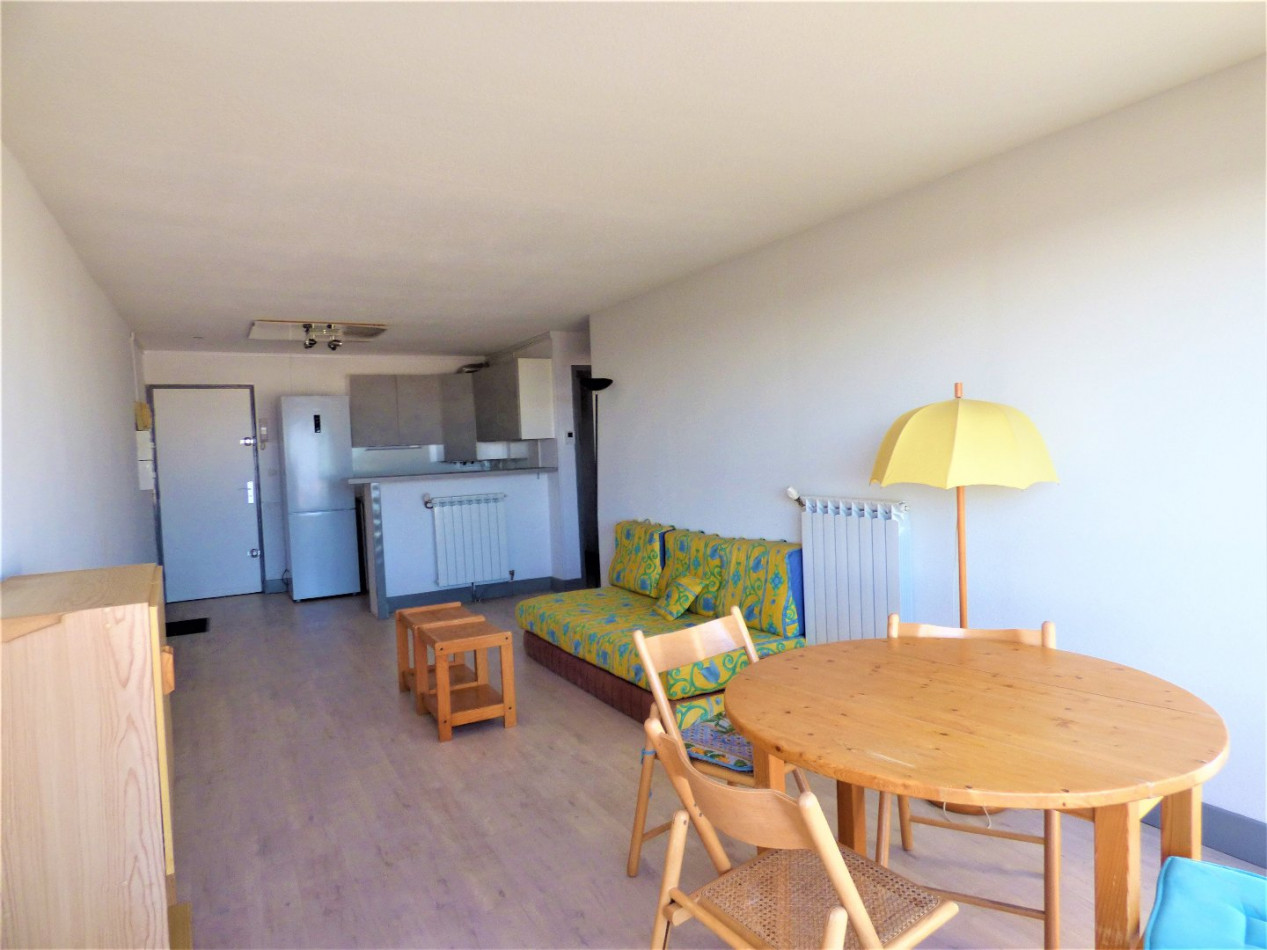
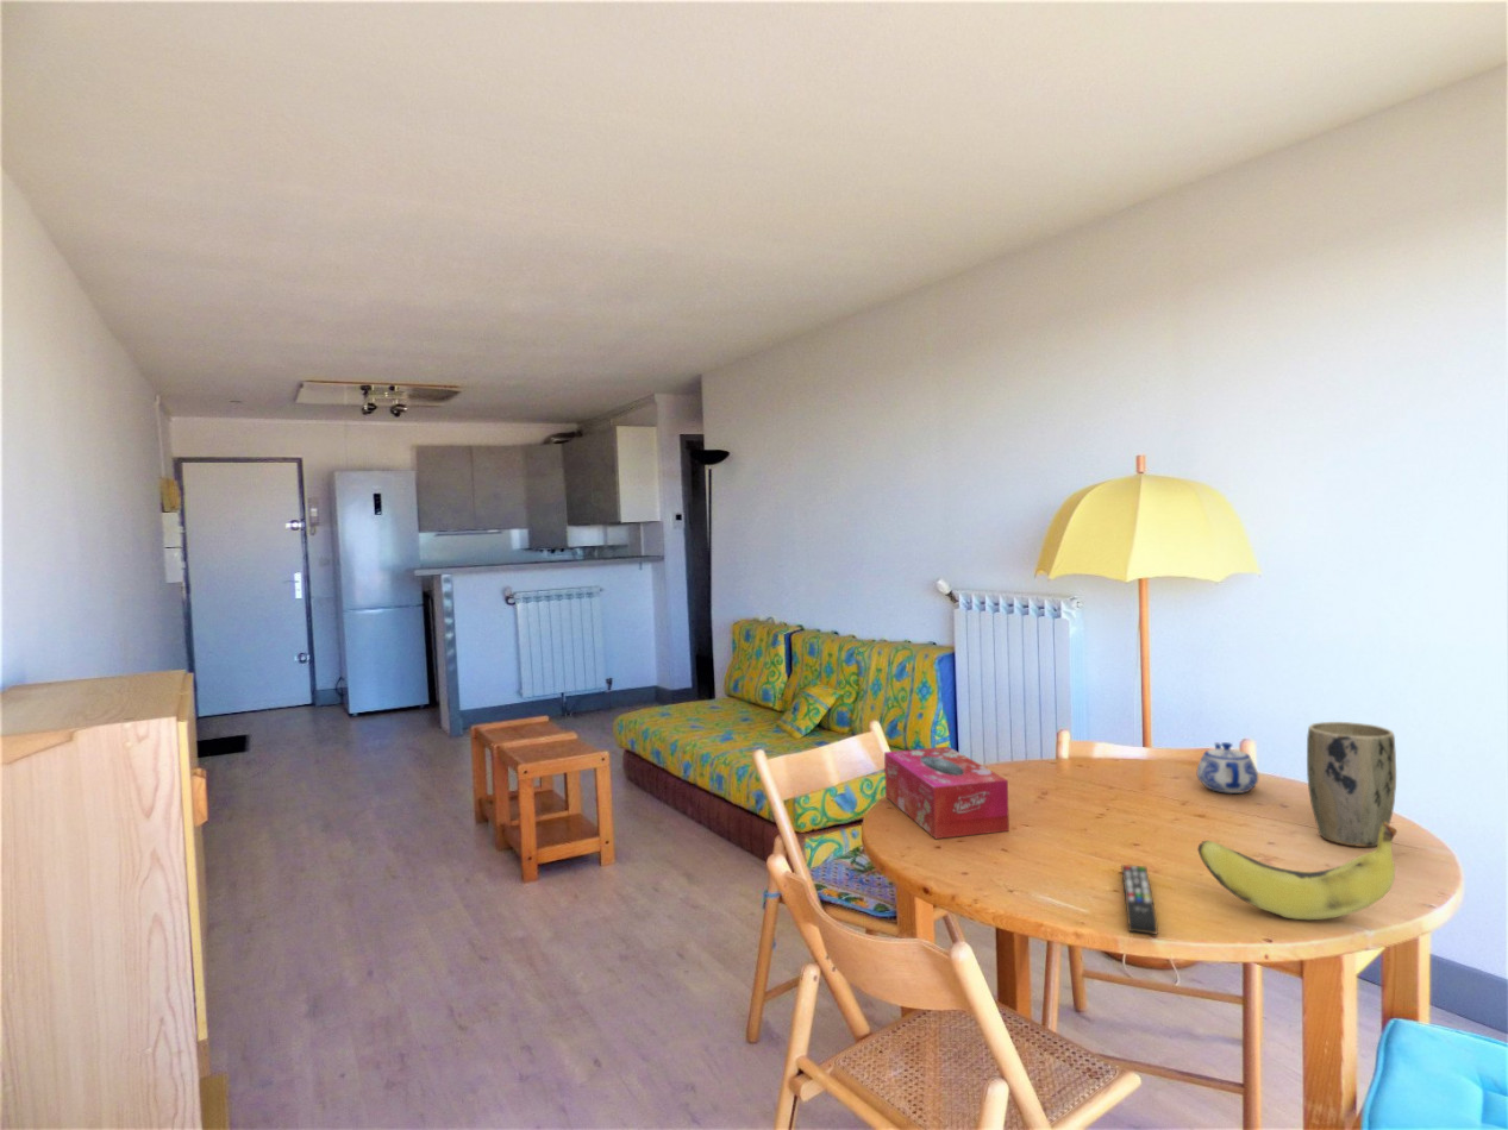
+ teapot (1226, 764)
+ banana (1290, 870)
+ tissue box (941, 789)
+ remote control (1138, 896)
+ plant pot (1350, 783)
